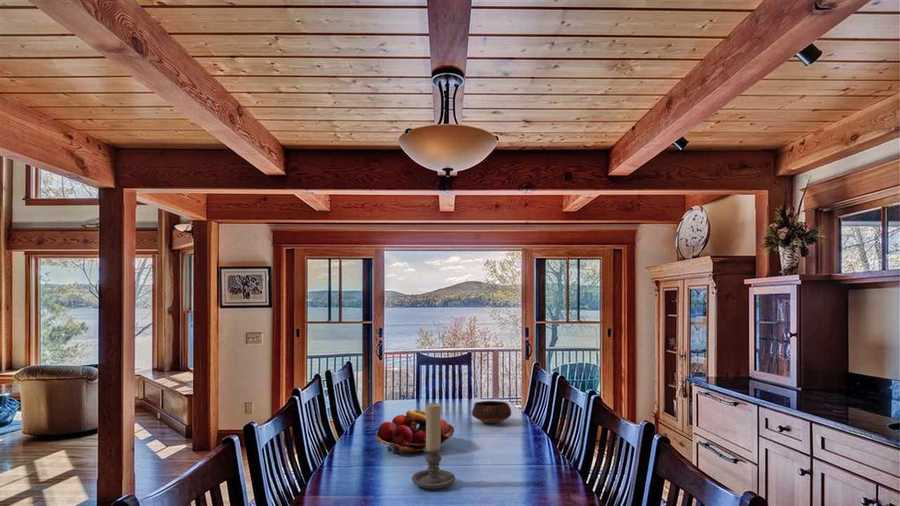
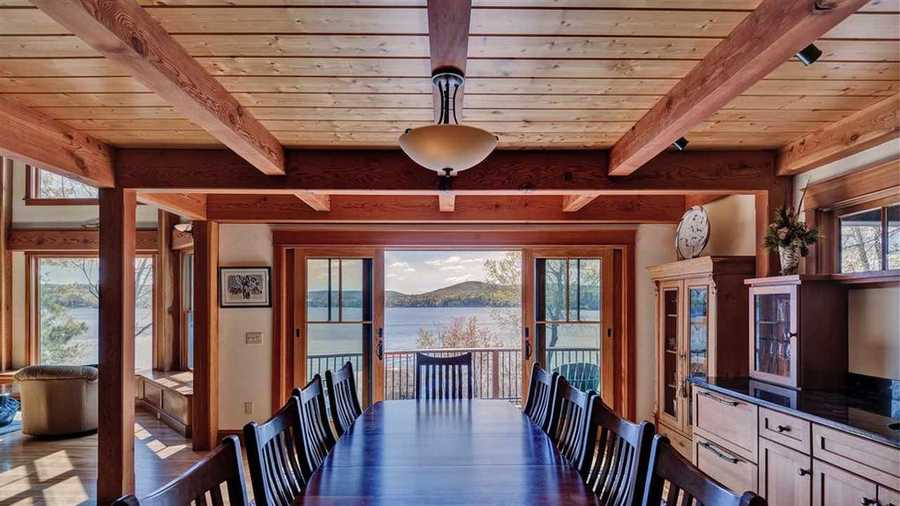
- bowl (491, 412)
- candle holder (433, 442)
- fruit basket (415, 429)
